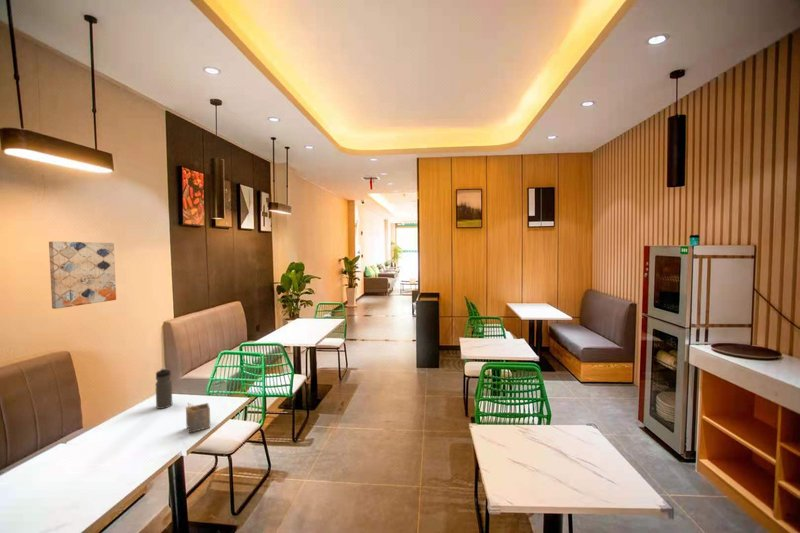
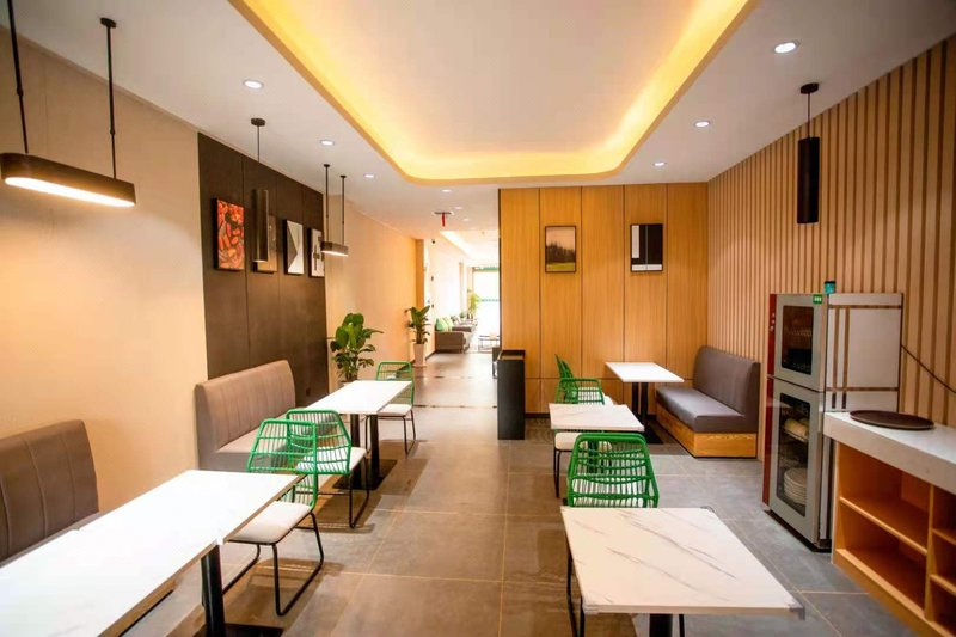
- water bottle (163, 387)
- wall art (85, 273)
- napkin holder (198, 414)
